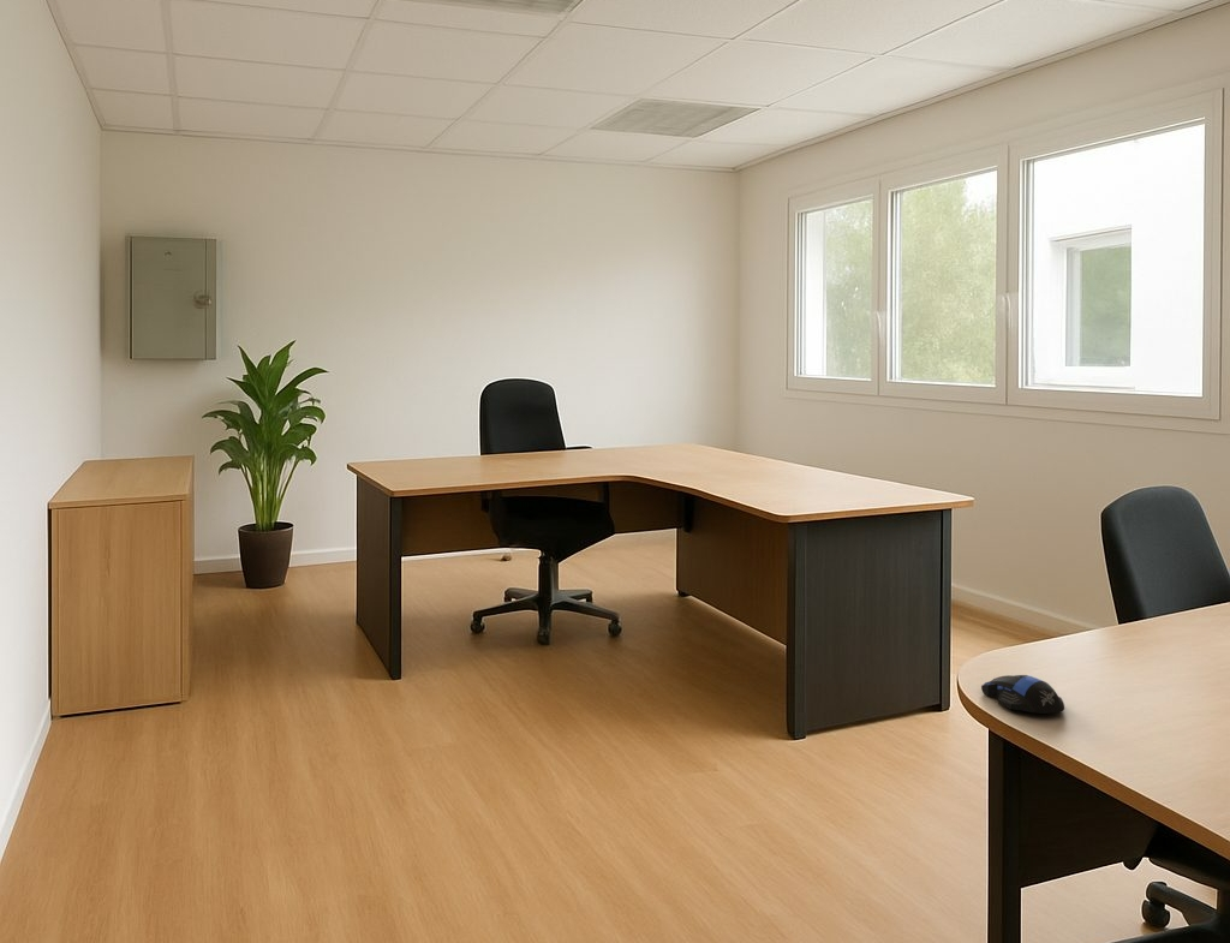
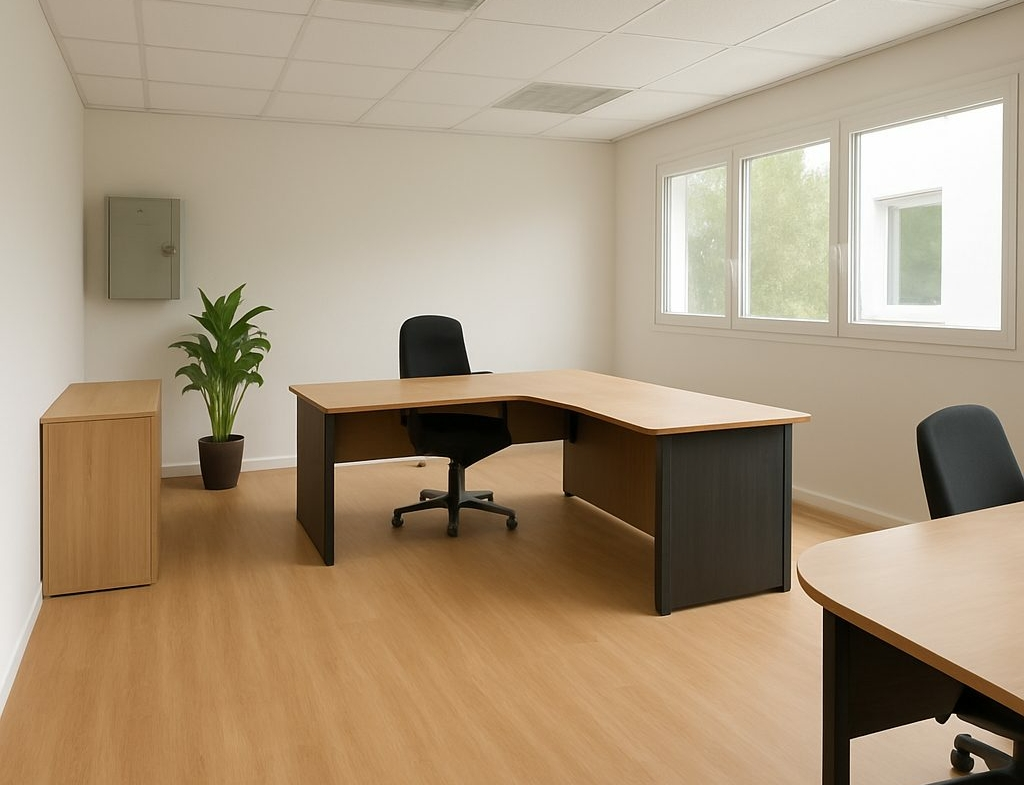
- computer mouse (1025, 688)
